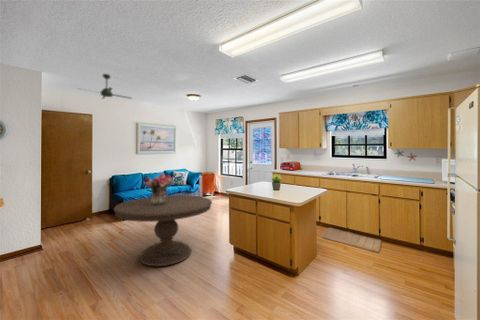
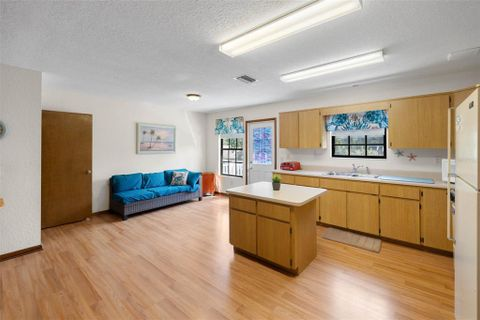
- dining table (166, 228)
- bouquet (158, 188)
- ceiling fan (106, 85)
